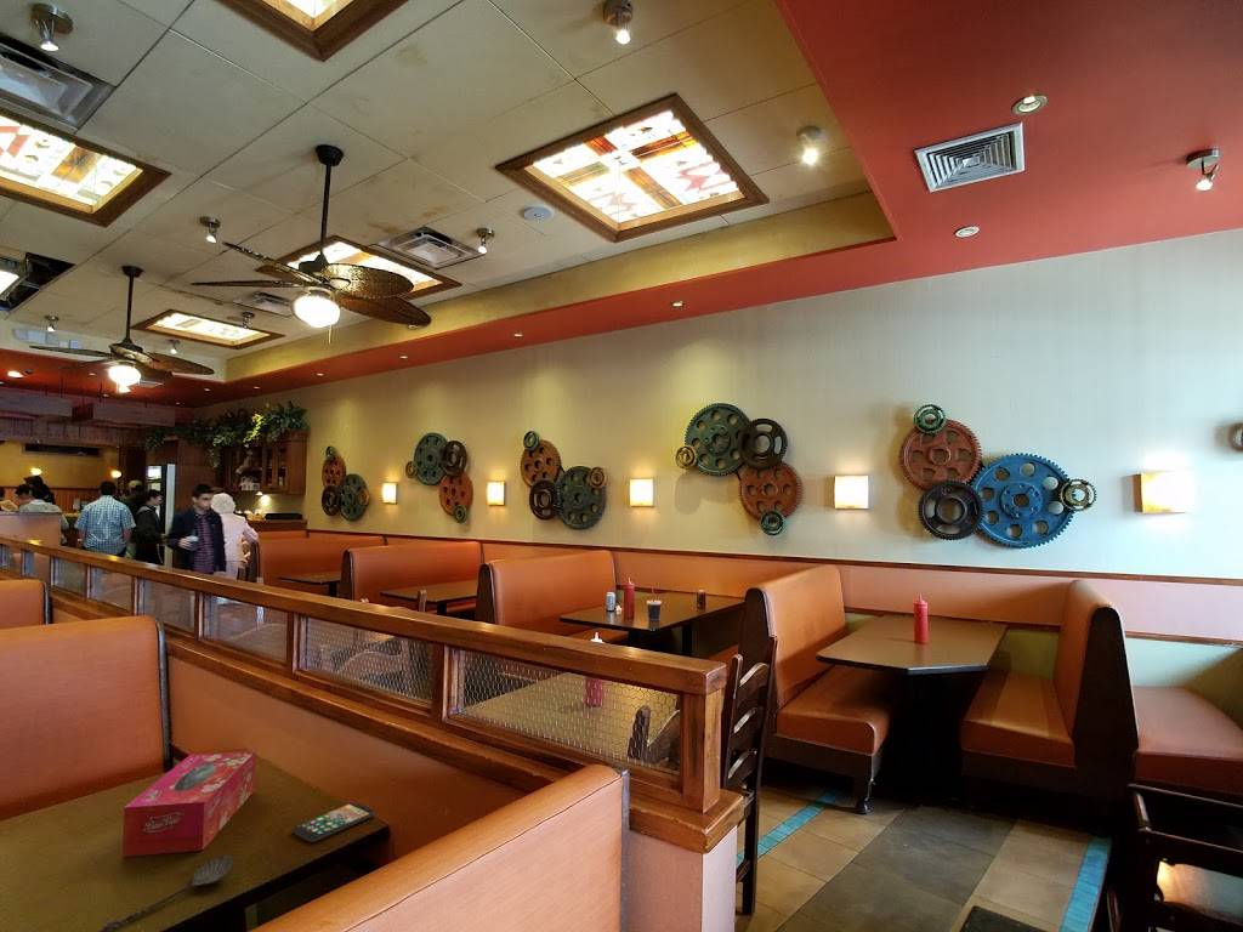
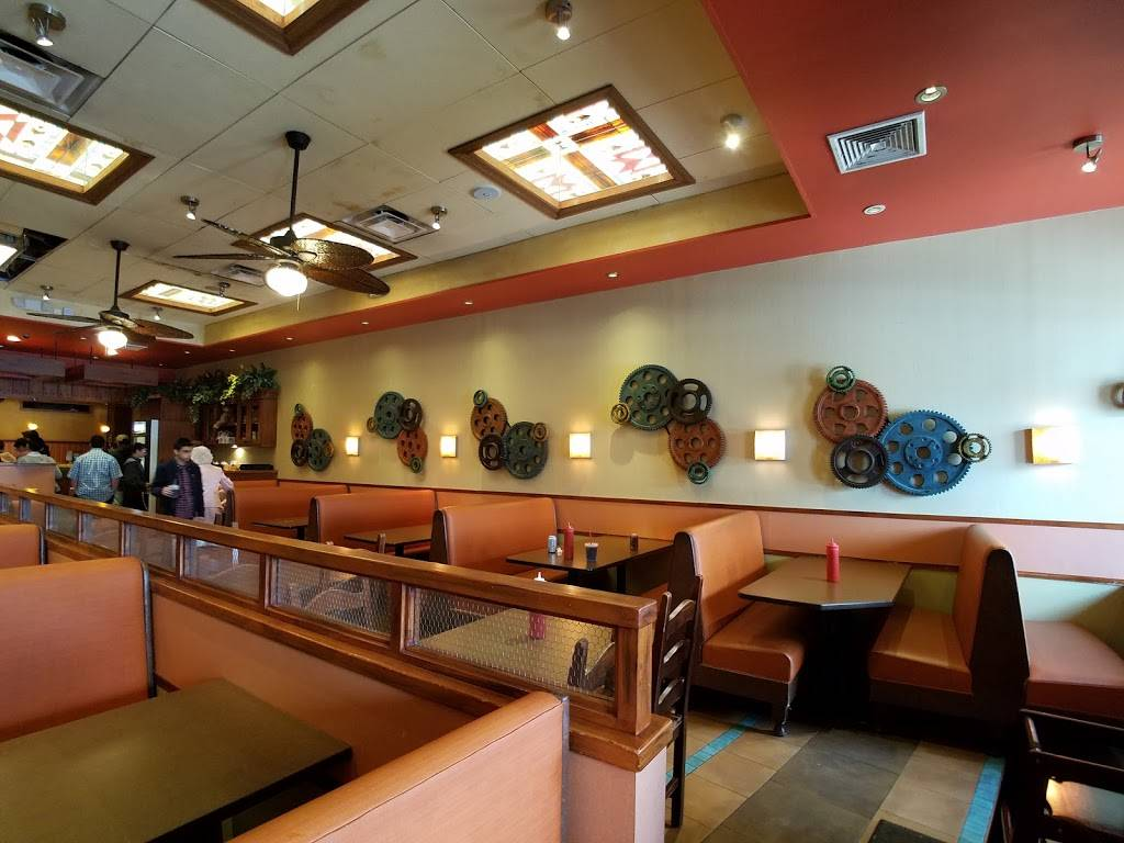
- tissue box (195, 797)
- smartphone (334, 820)
- spoon (172, 894)
